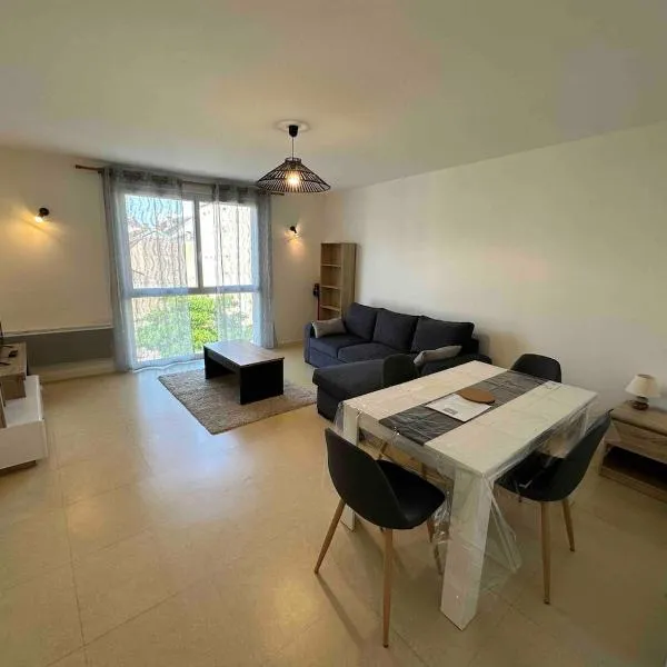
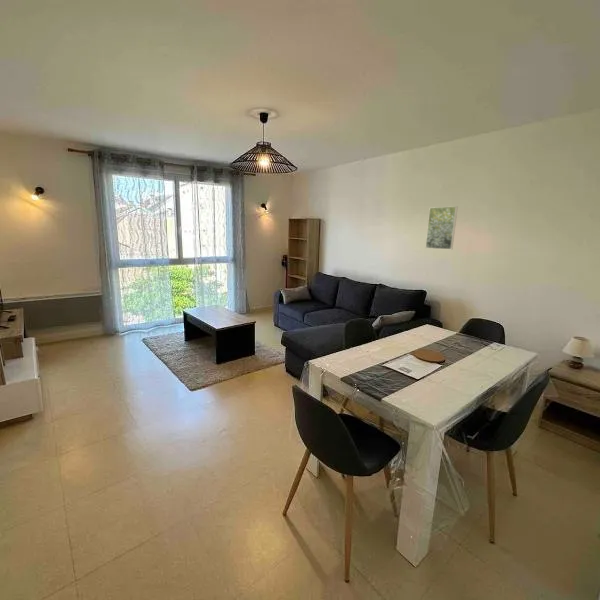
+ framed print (440, 228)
